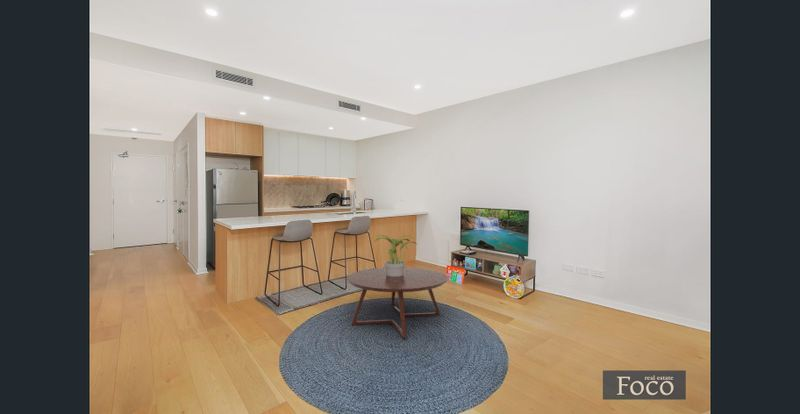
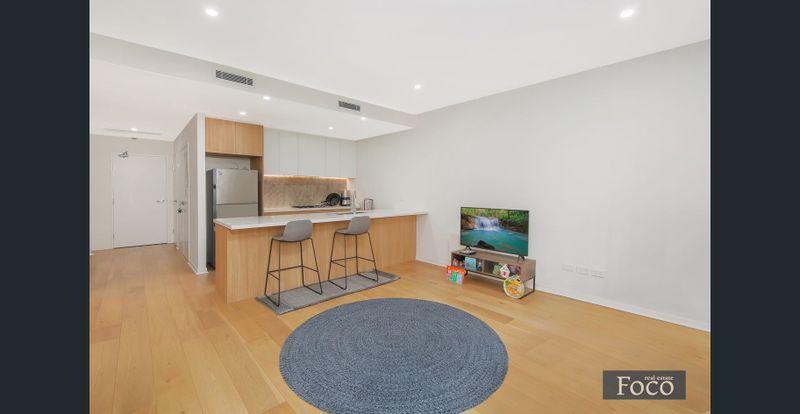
- potted plant (395, 254)
- coffee table (398, 297)
